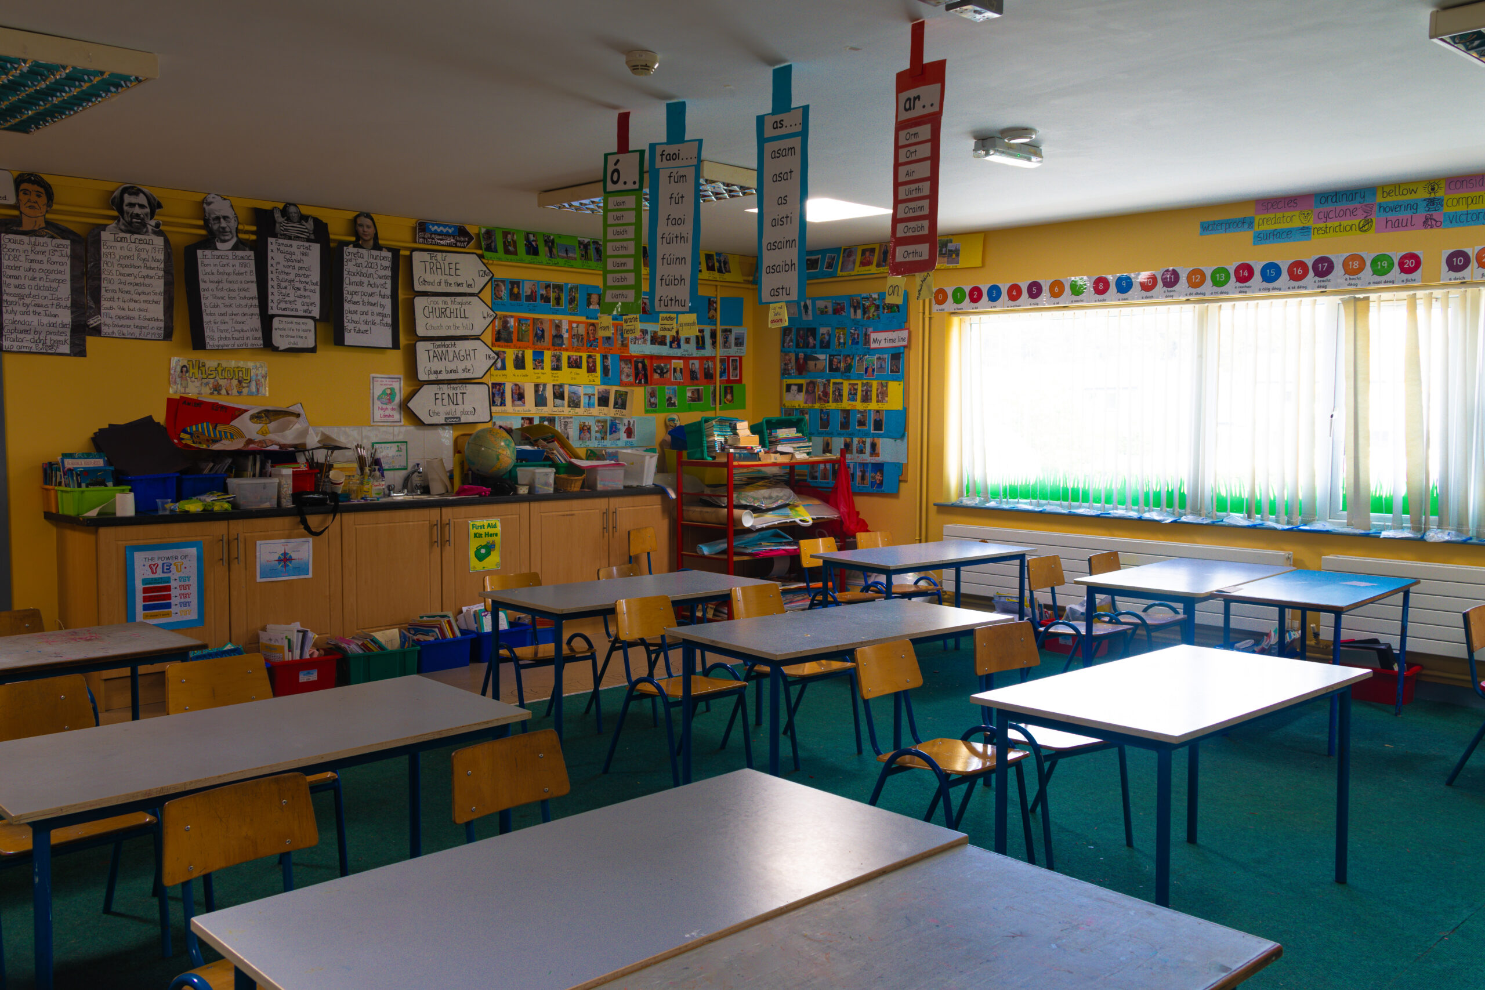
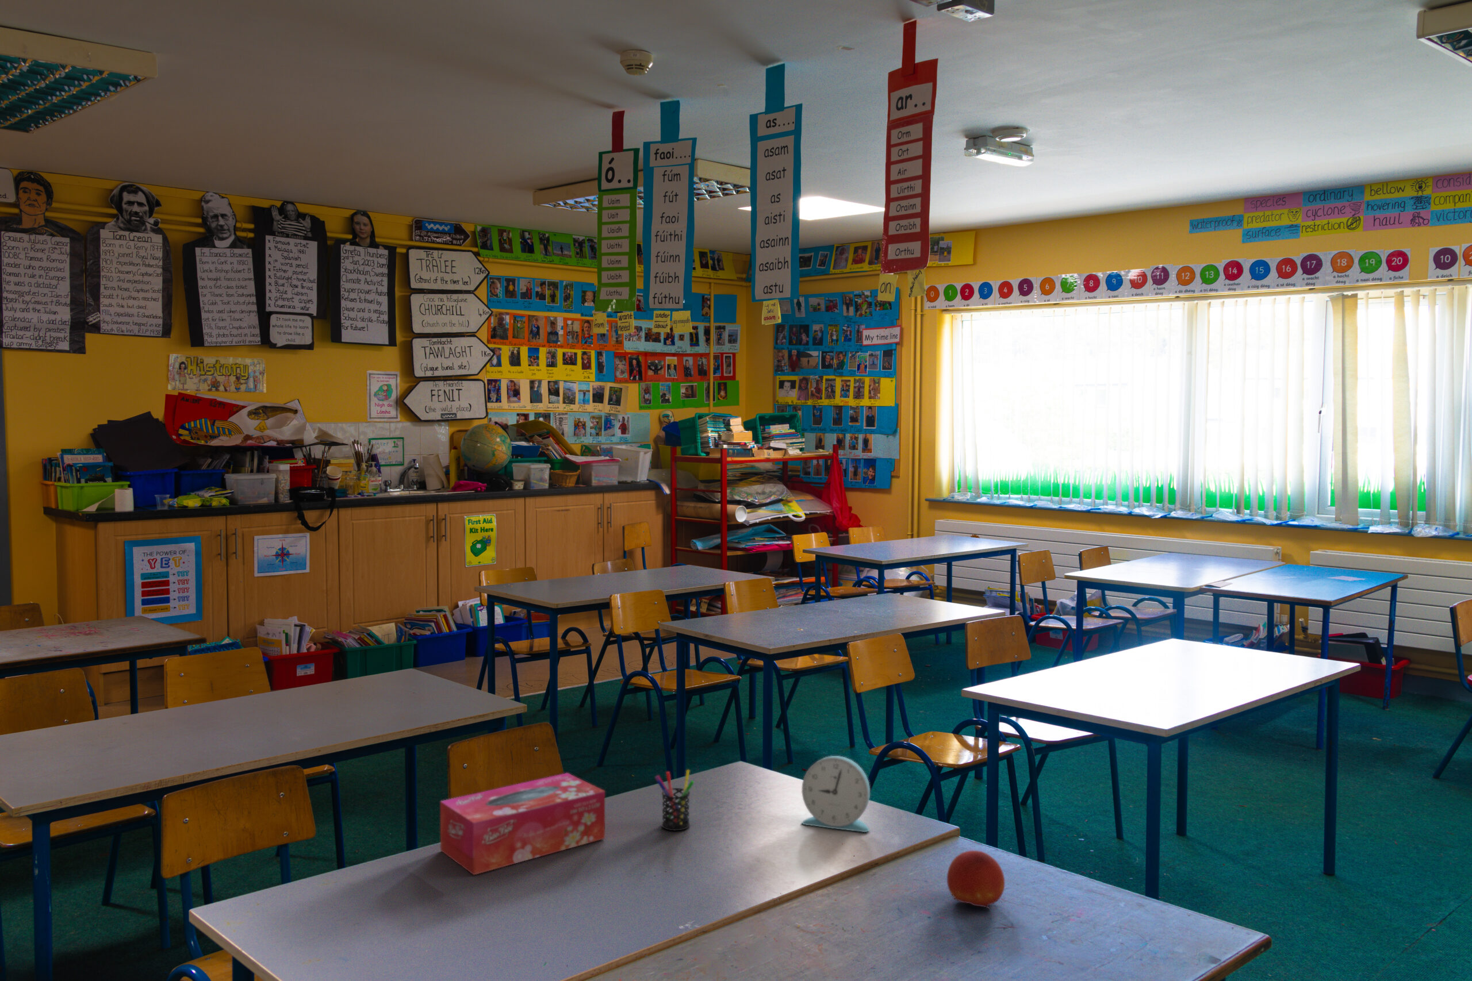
+ tissue box (524, 820)
+ alarm clock (837, 788)
+ pen holder (677, 798)
+ fruit (976, 876)
